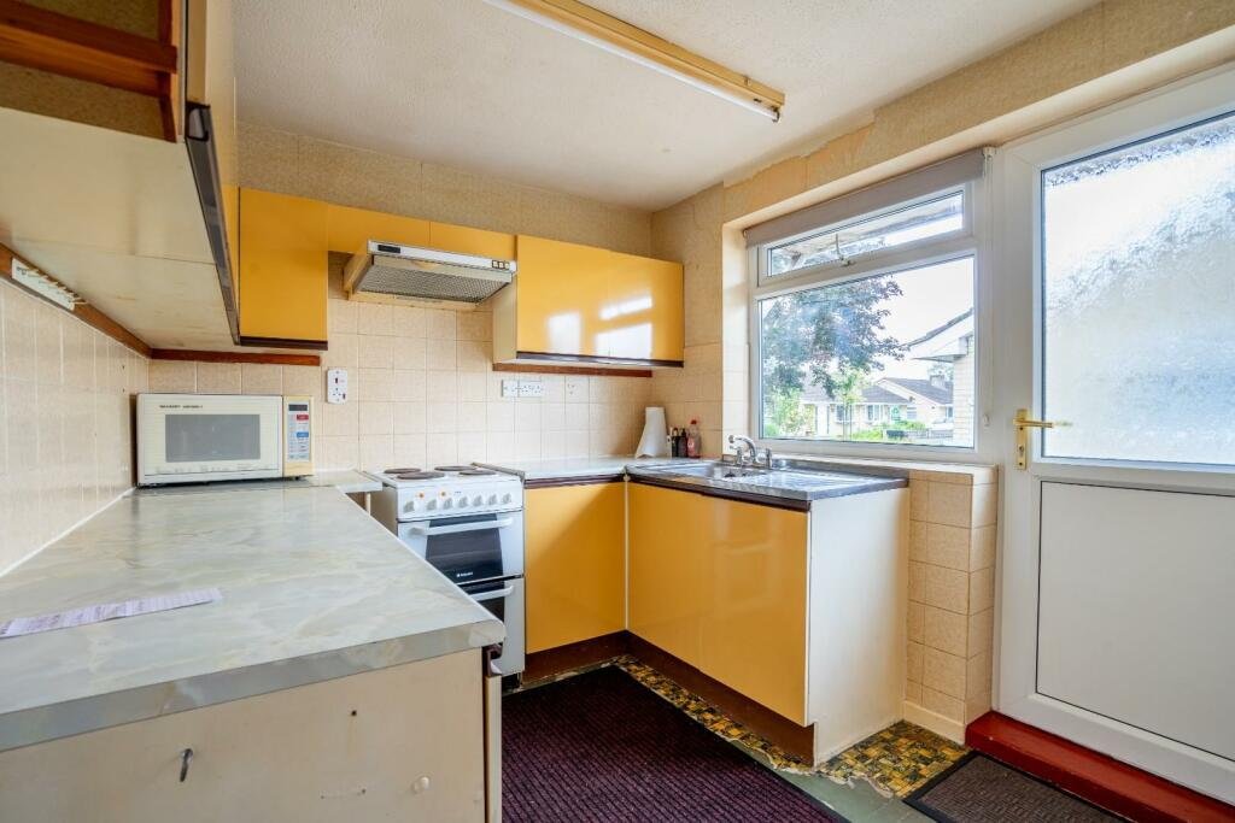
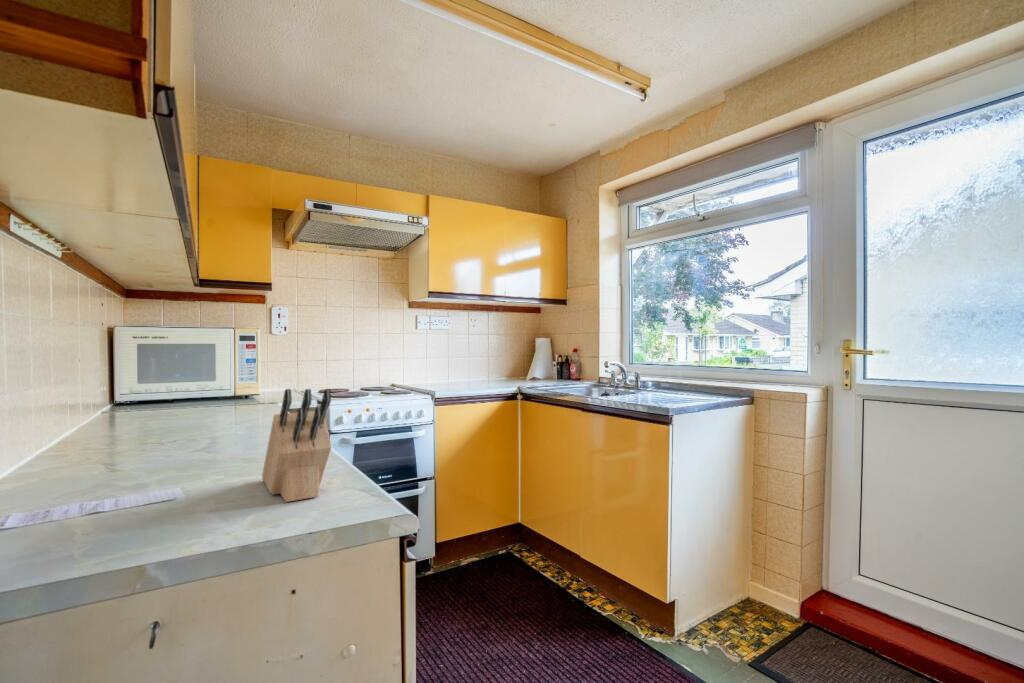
+ knife block (296, 437)
